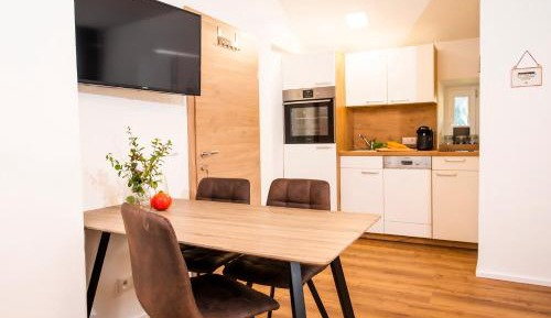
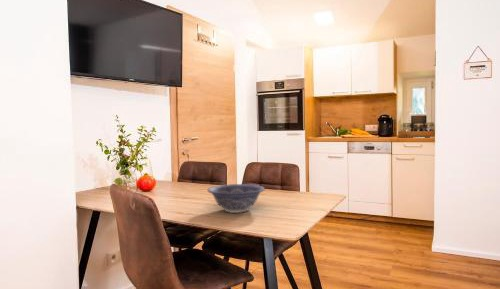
+ decorative bowl (236, 199)
